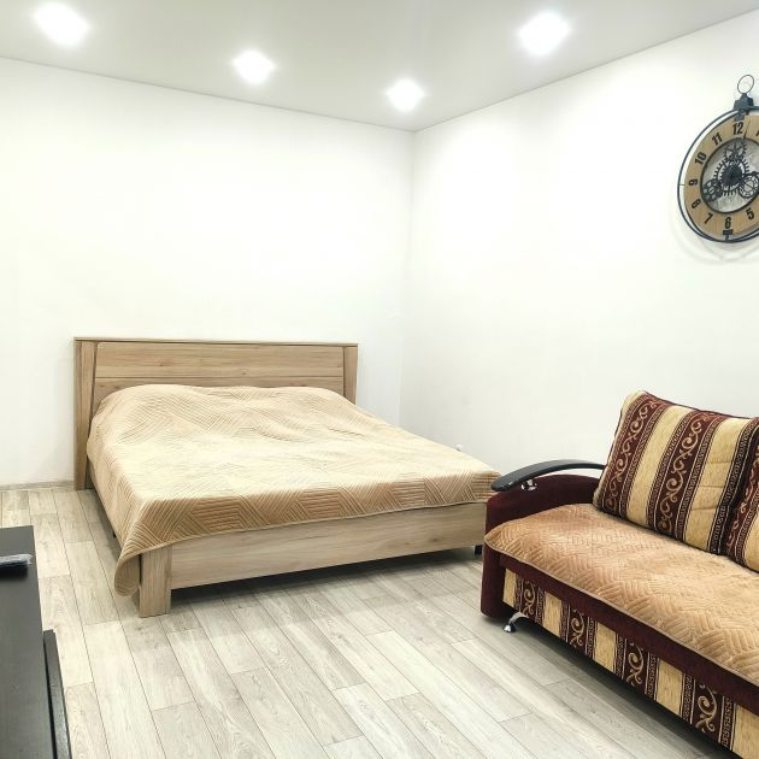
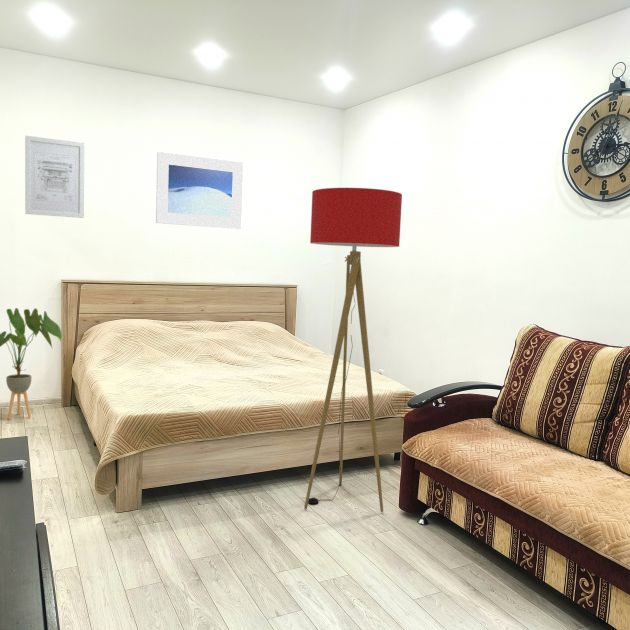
+ house plant (22, 360)
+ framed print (200, 191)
+ wall art (55, 177)
+ floor lamp (351, 351)
